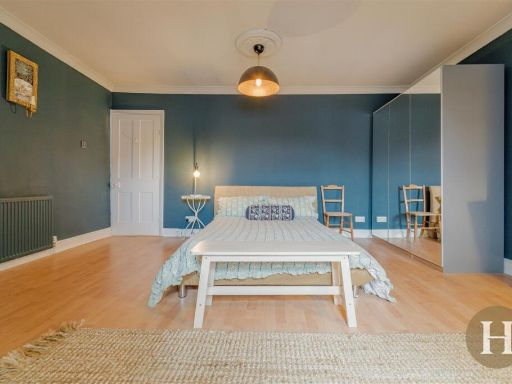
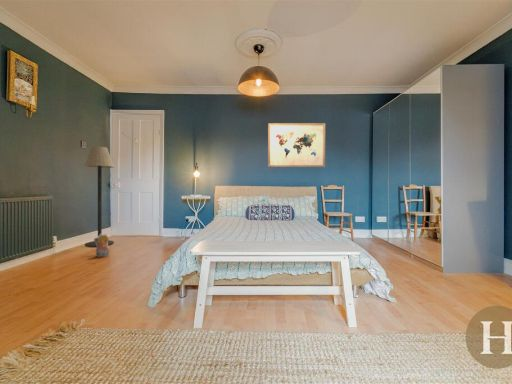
+ floor lamp (99, 195)
+ plush toy (102, 244)
+ wall art (296, 145)
